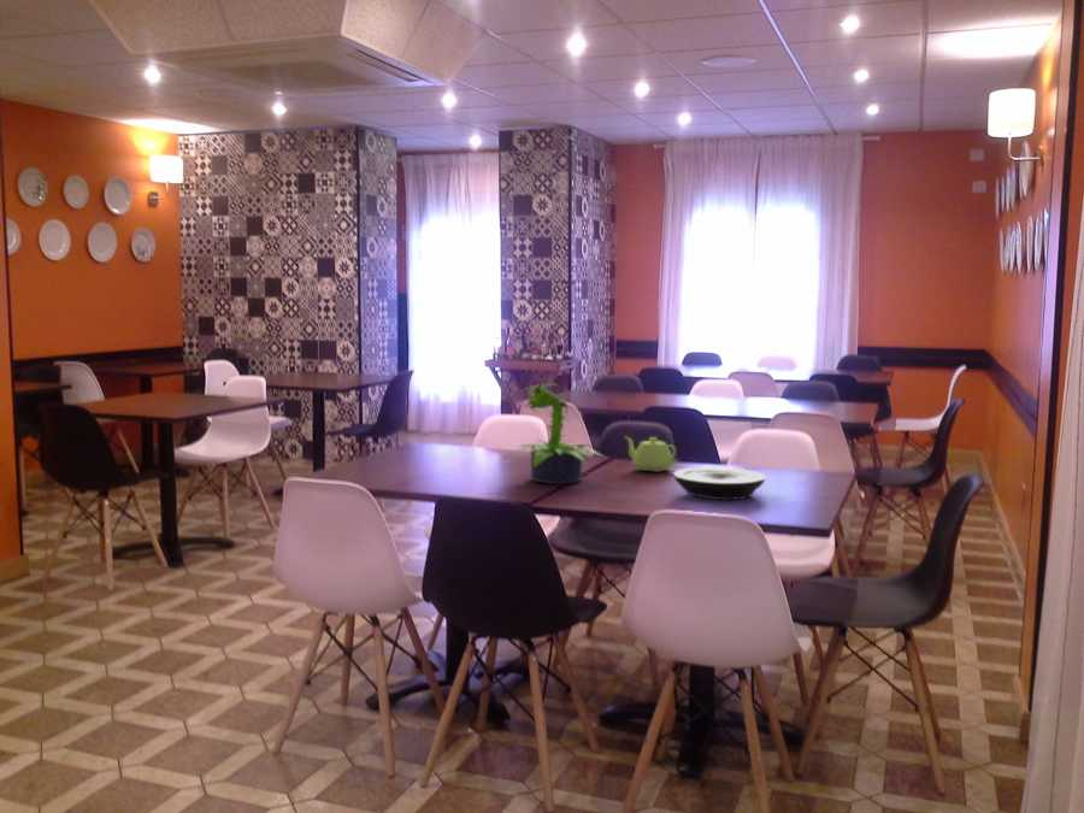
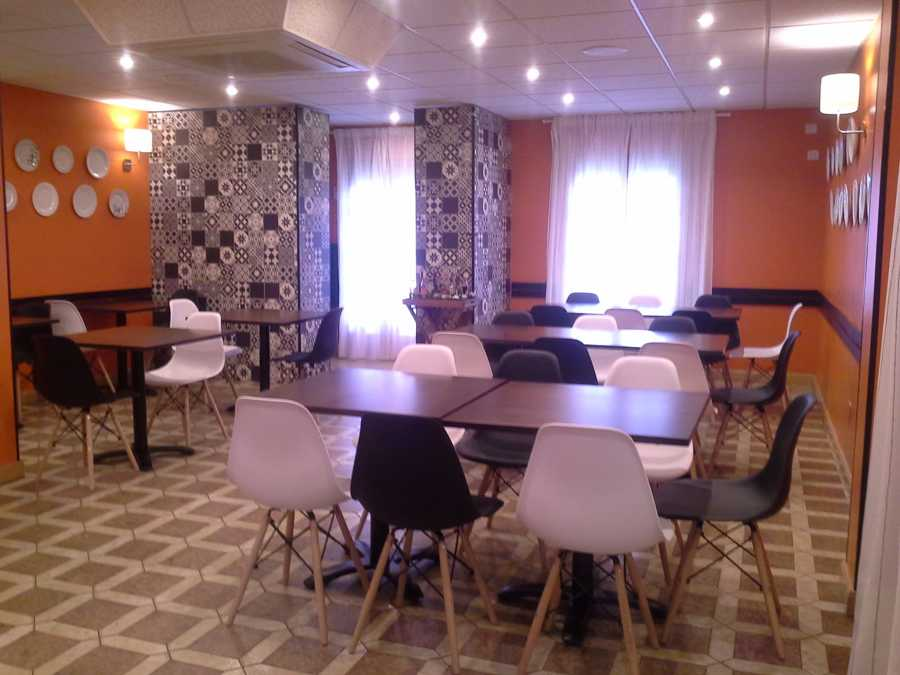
- plate (718, 484)
- potted plant (556, 430)
- teapot (649, 453)
